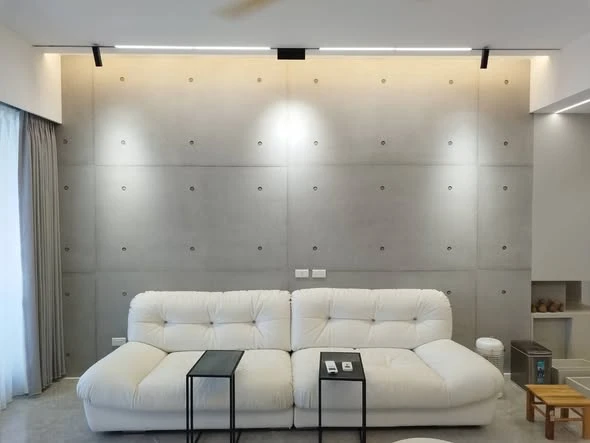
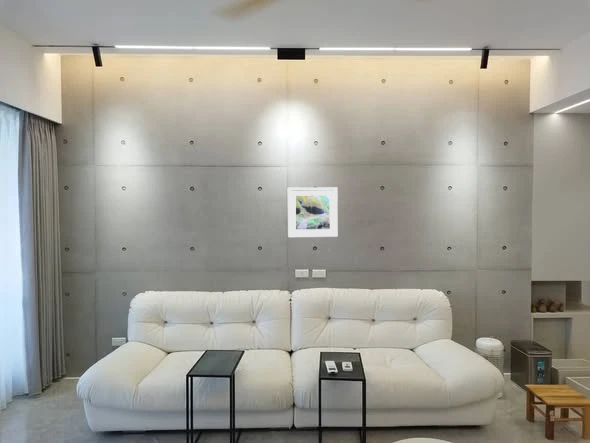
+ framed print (312, 212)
